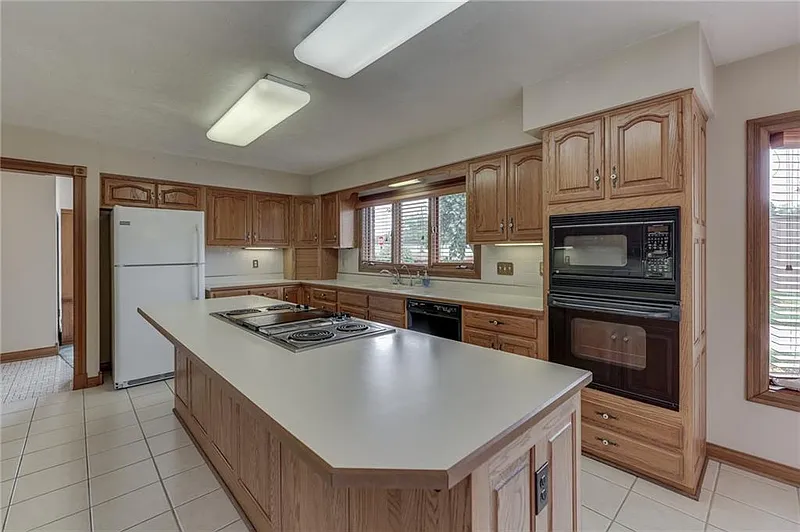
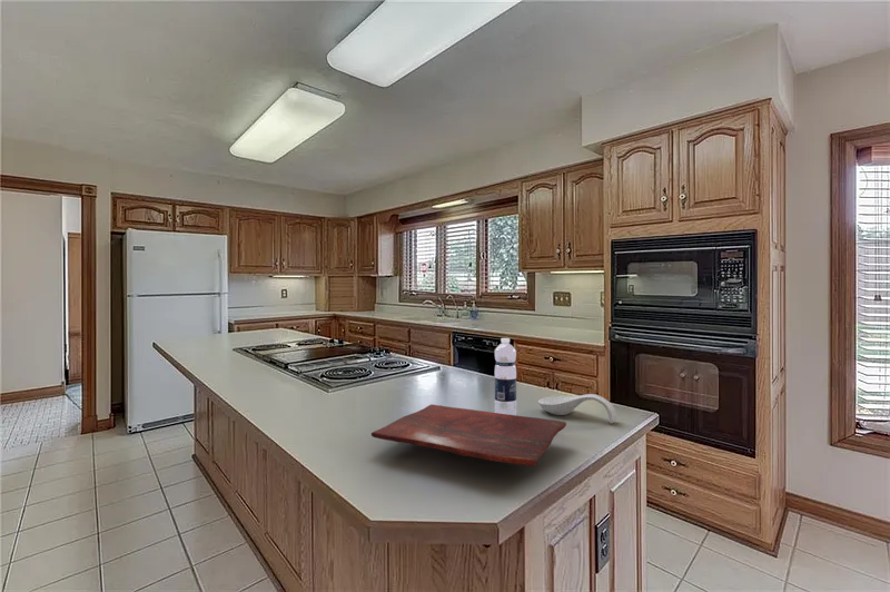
+ water bottle (505, 378)
+ spoon rest (575, 404)
+ cutting board (472, 437)
